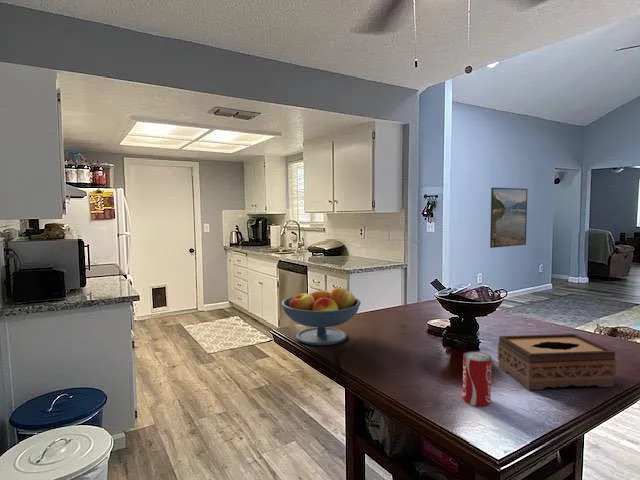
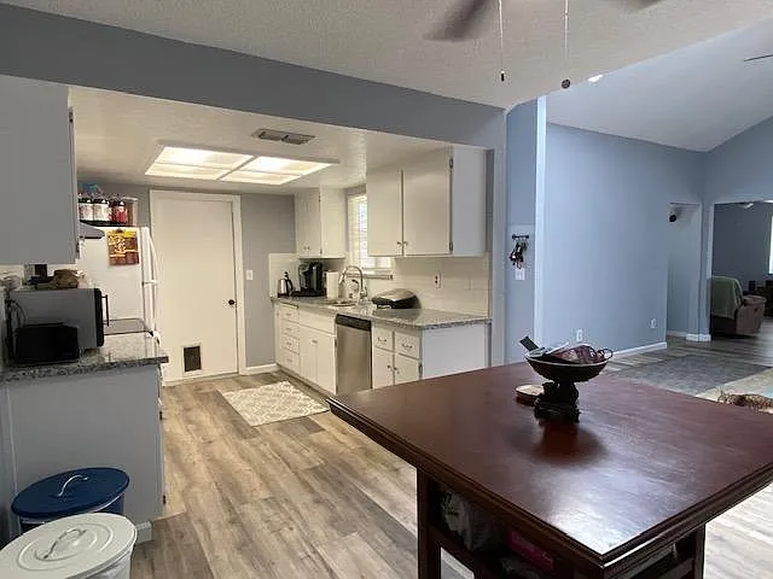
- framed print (509, 217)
- beverage can (476, 378)
- tissue box (553, 359)
- fruit bowl (321, 313)
